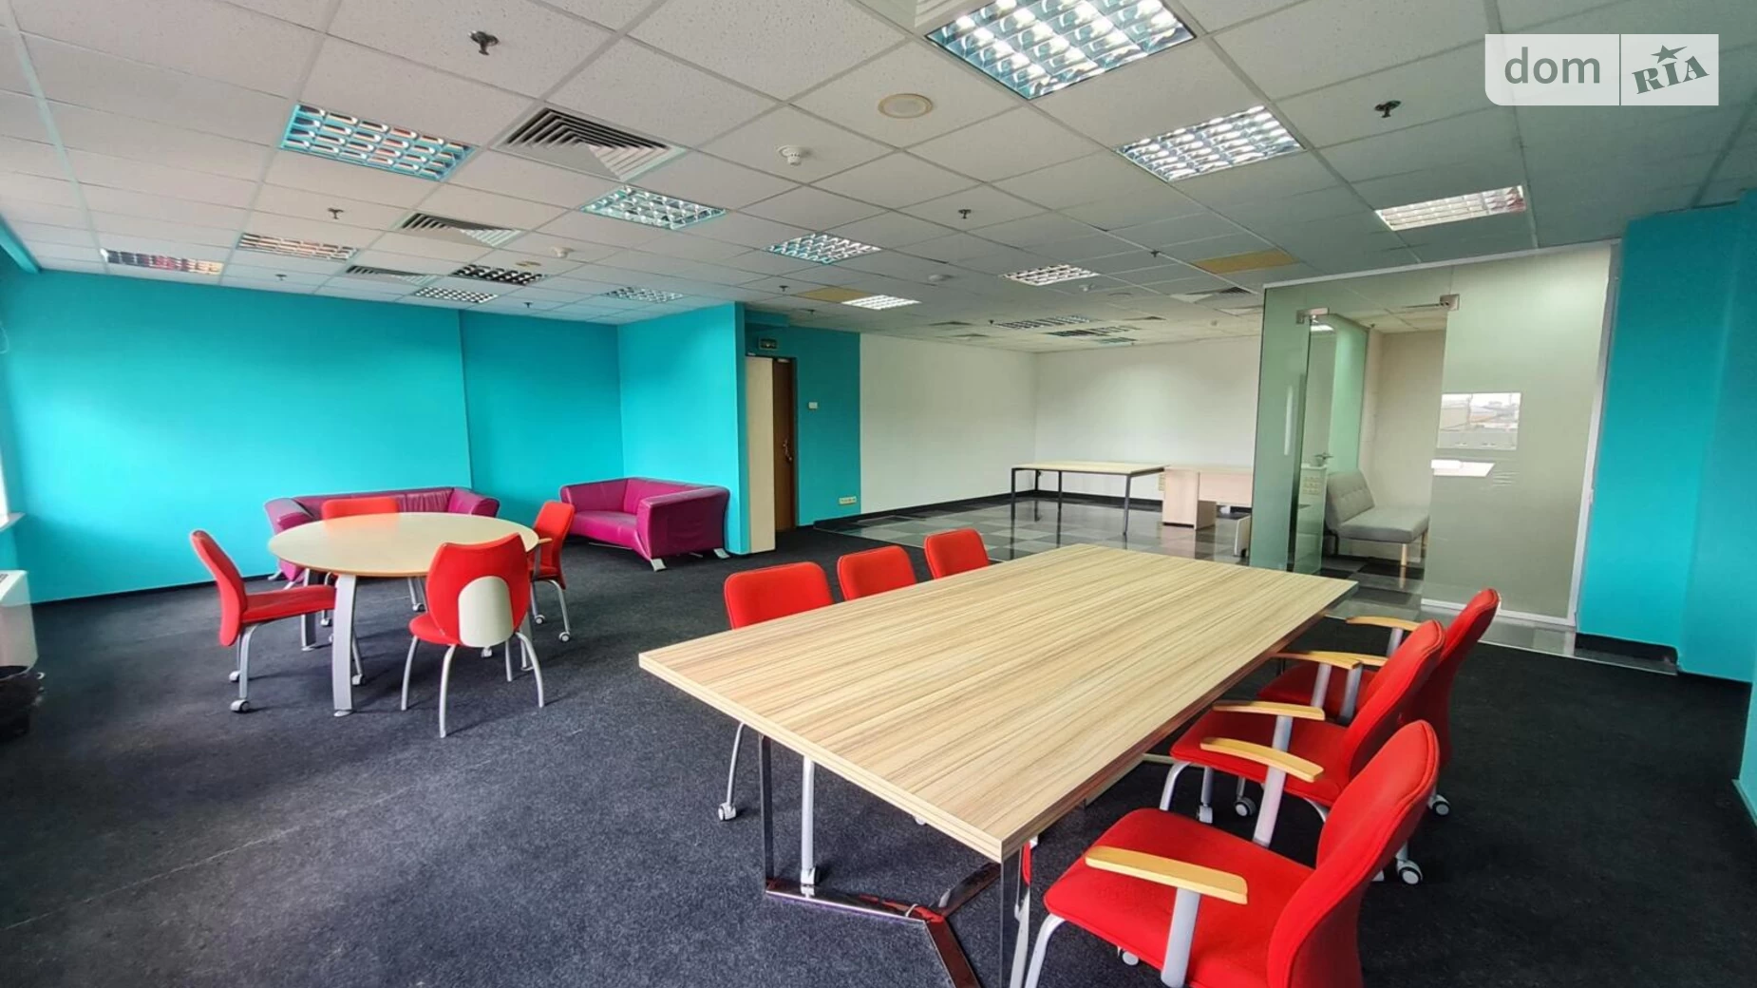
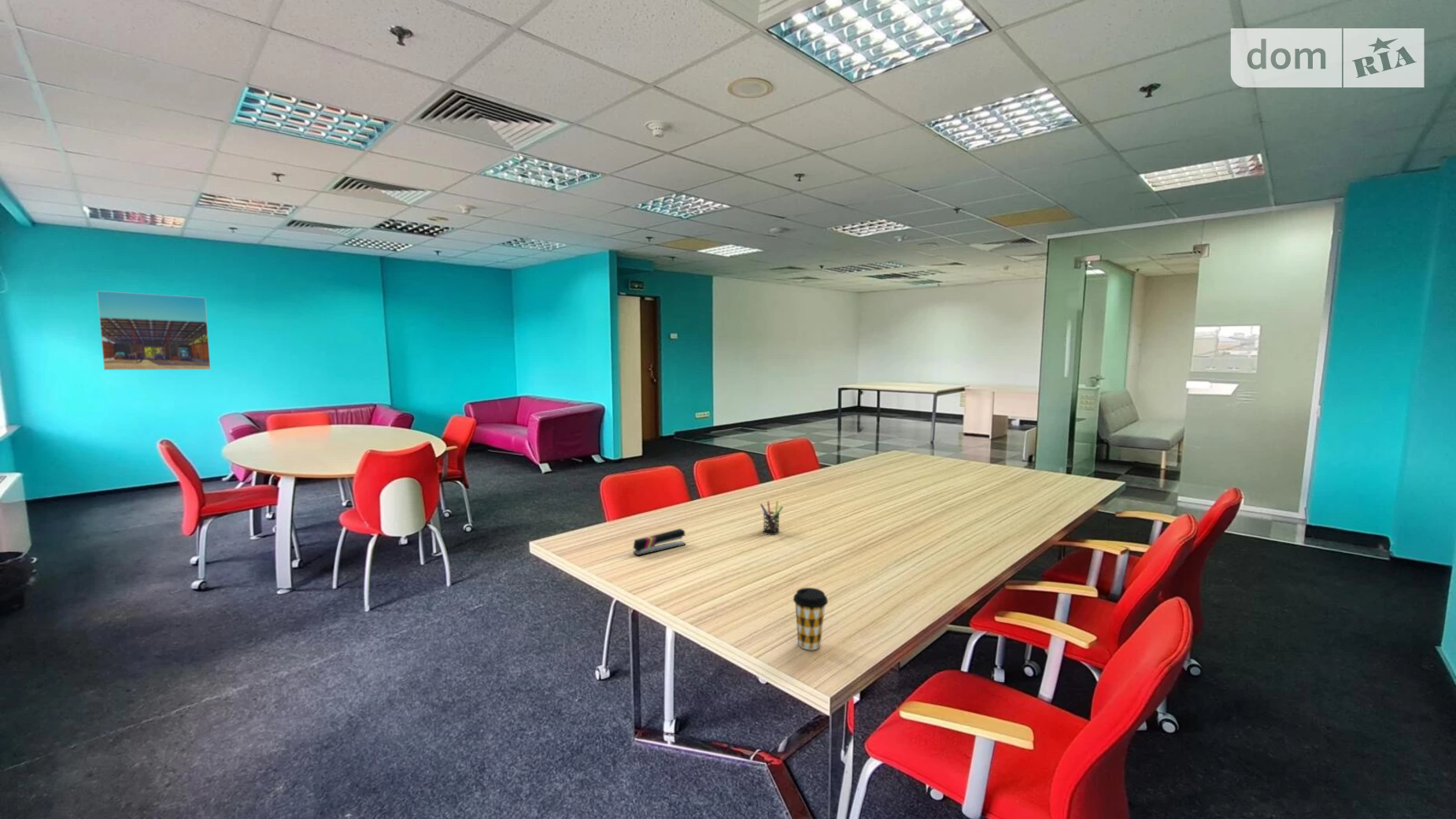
+ coffee cup (810, 618)
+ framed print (157, 332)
+ pen holder (772, 517)
+ stapler (660, 541)
